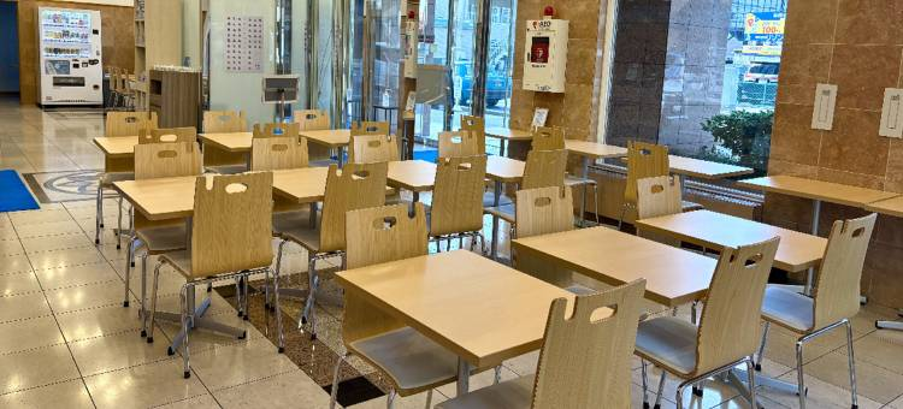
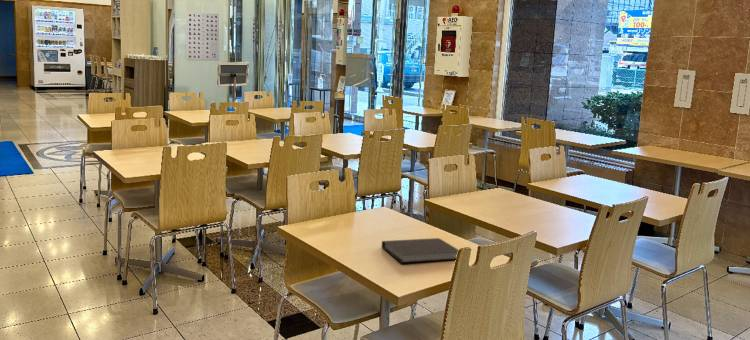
+ notebook (420, 249)
